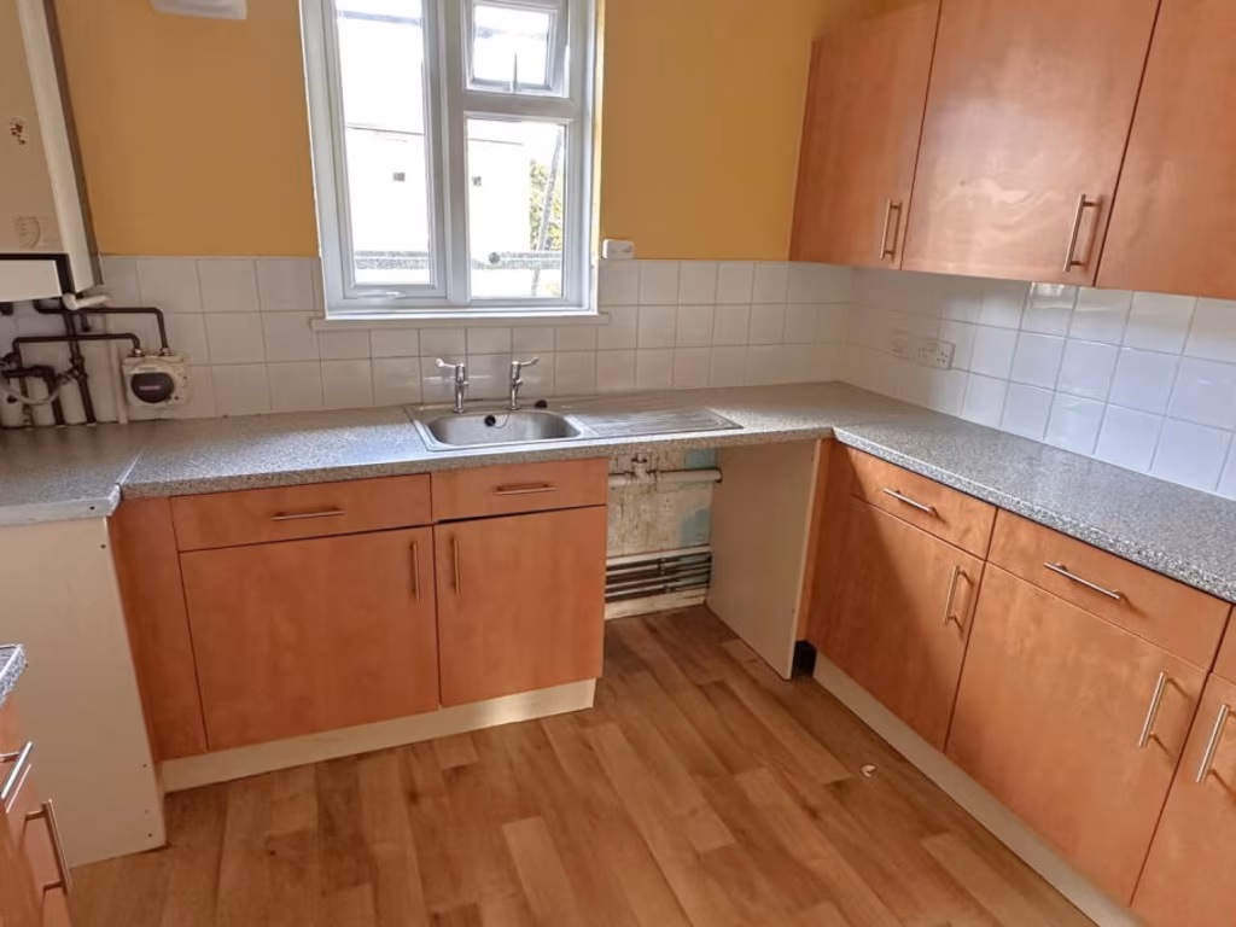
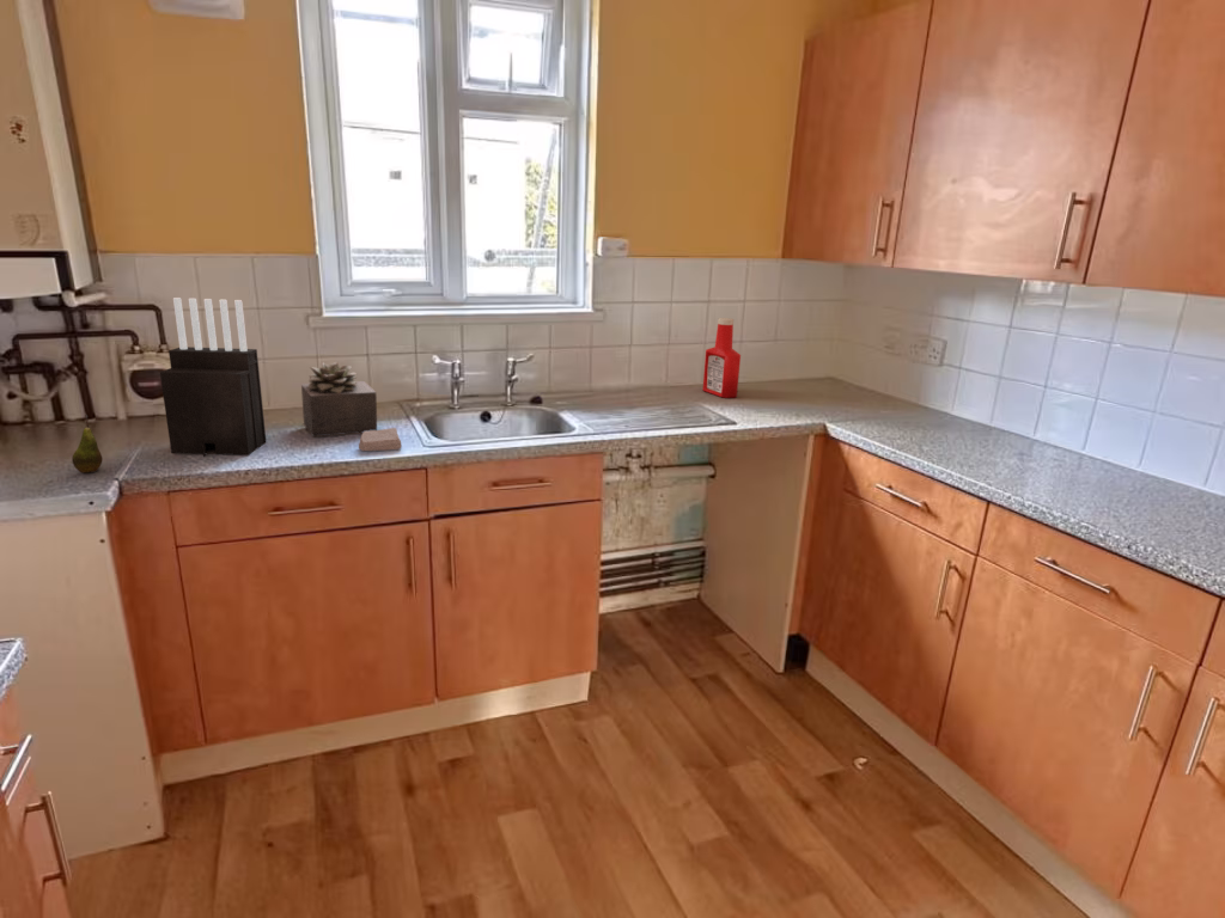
+ soap bar (379, 439)
+ succulent plant (337, 396)
+ fruit (84, 445)
+ knife block (209, 377)
+ soap bottle (723, 356)
